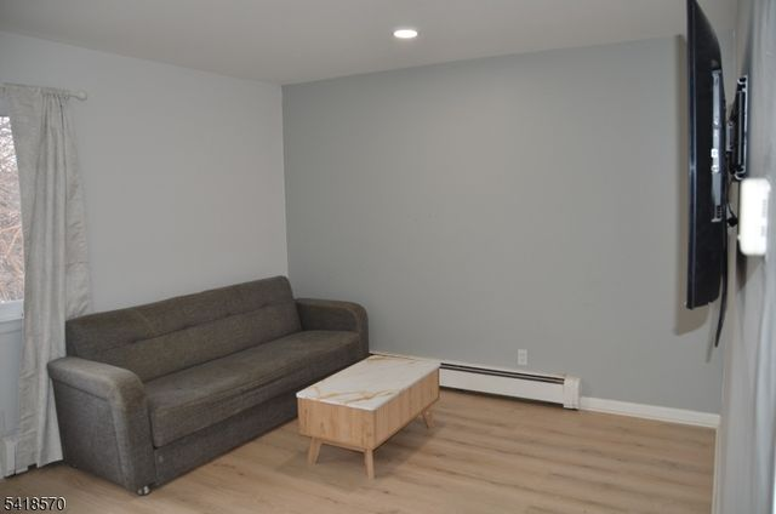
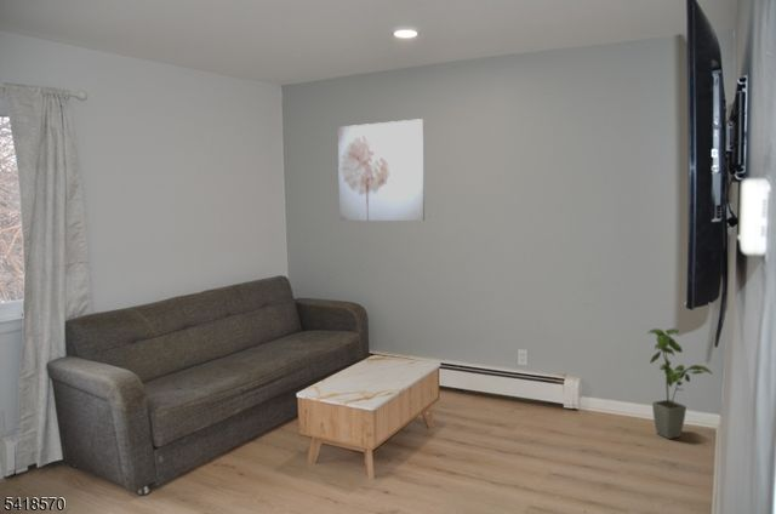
+ wall art (380, 172)
+ house plant (672, 383)
